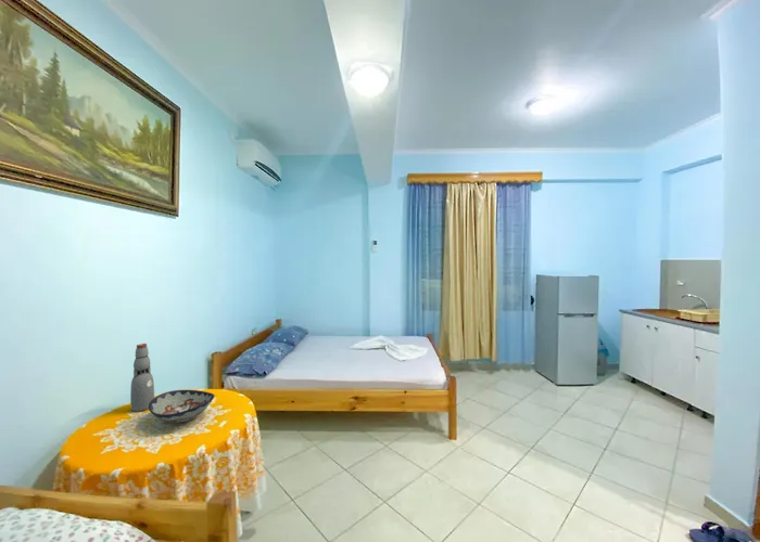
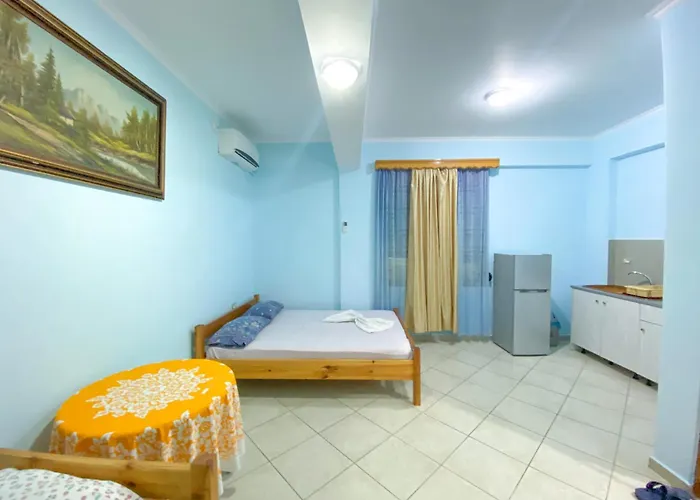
- bottle (142, 375)
- decorative bowl (182, 408)
